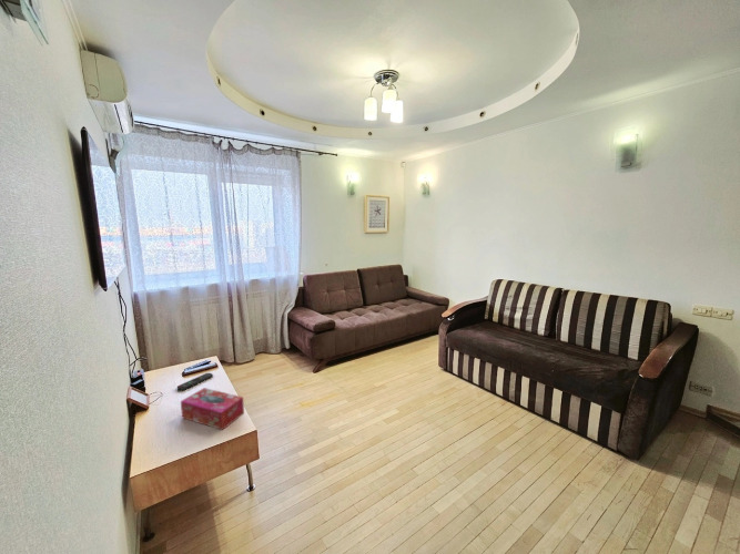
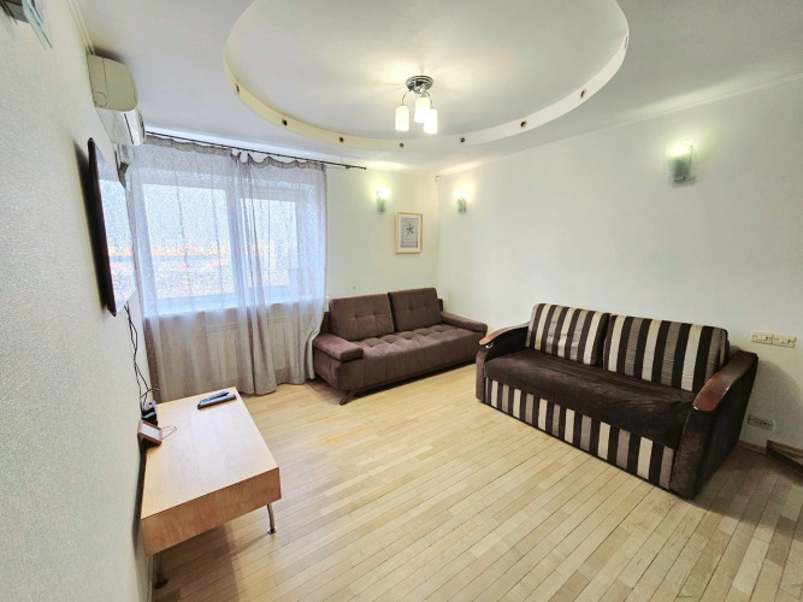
- tissue box (212, 407)
- remote control (195, 381)
